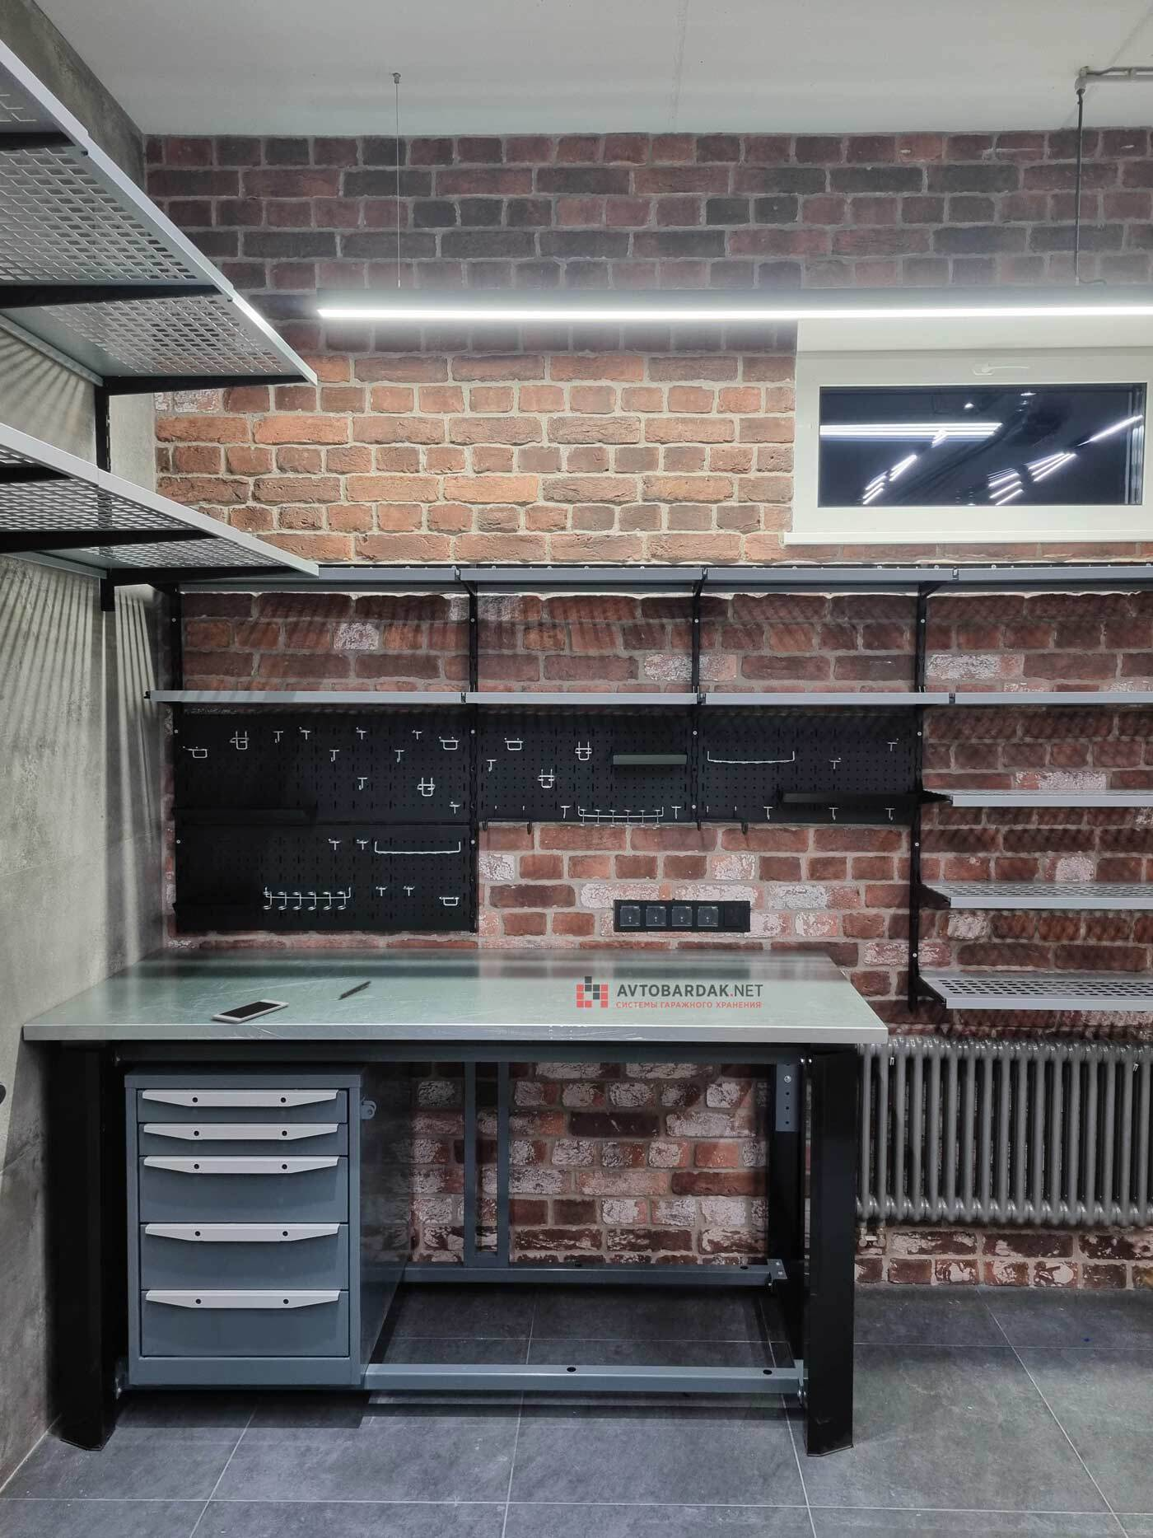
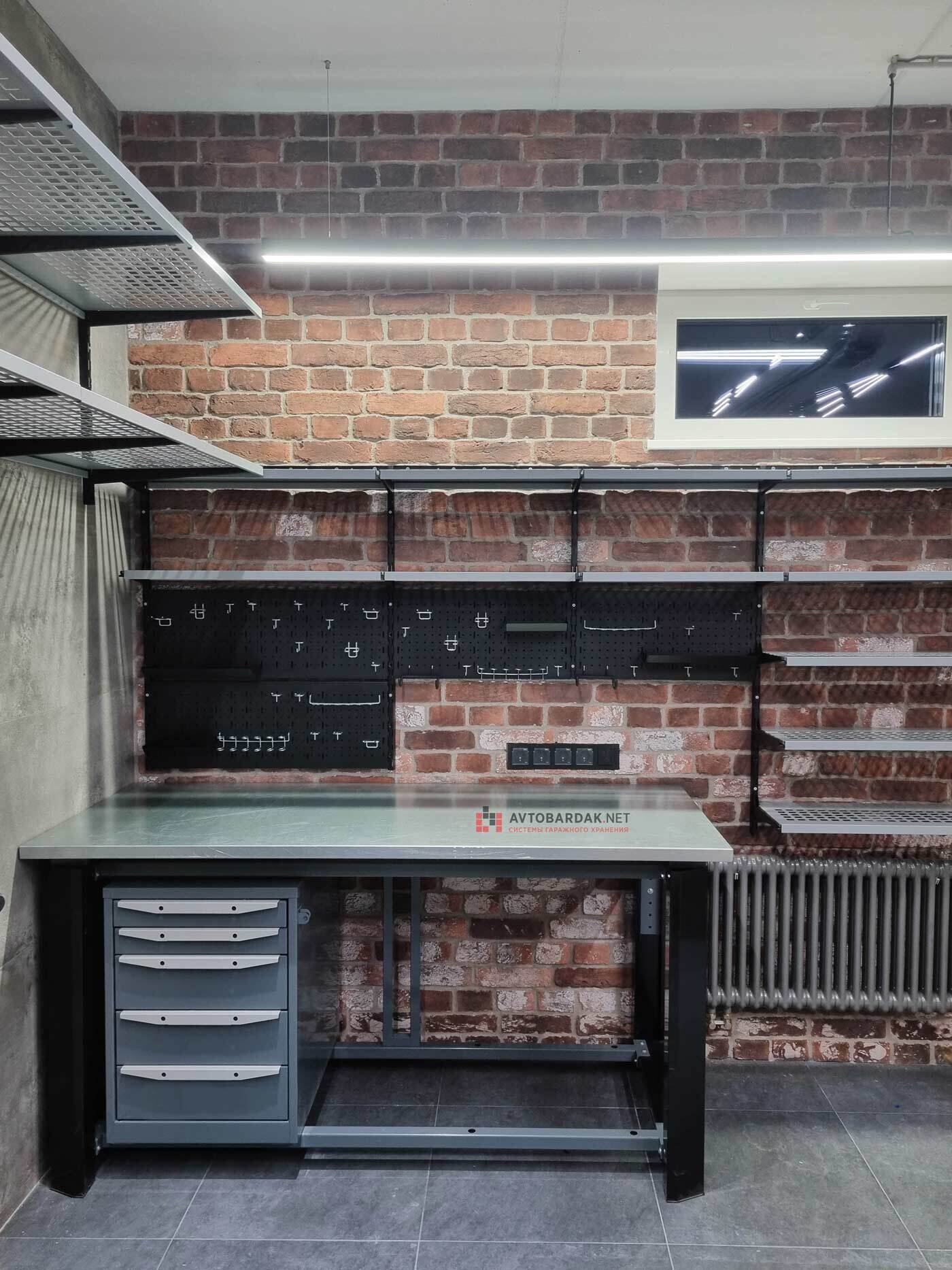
- cell phone (251, 1010)
- pen (355, 989)
